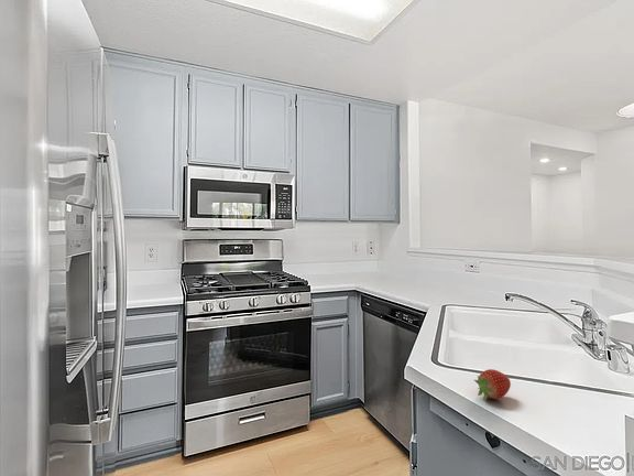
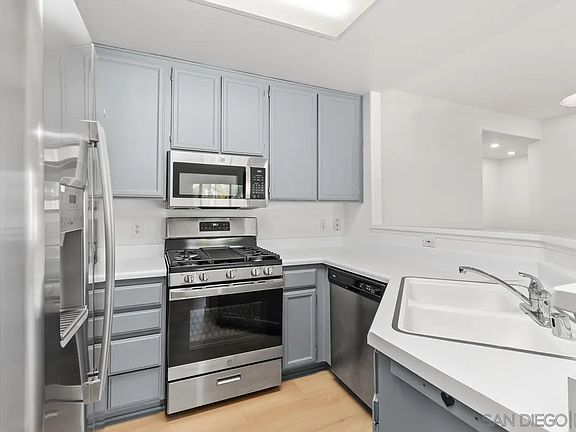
- fruit (493, 383)
